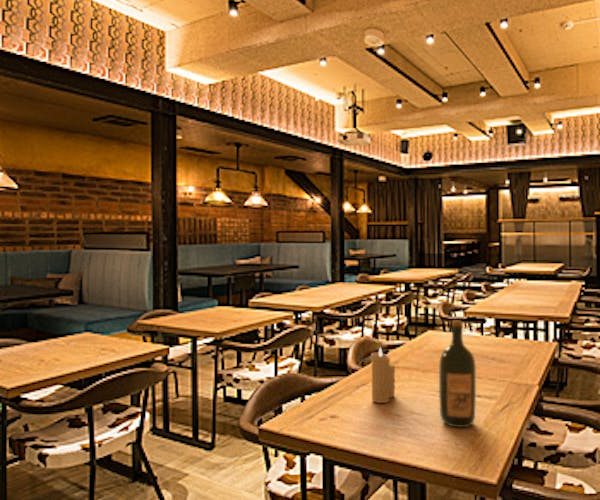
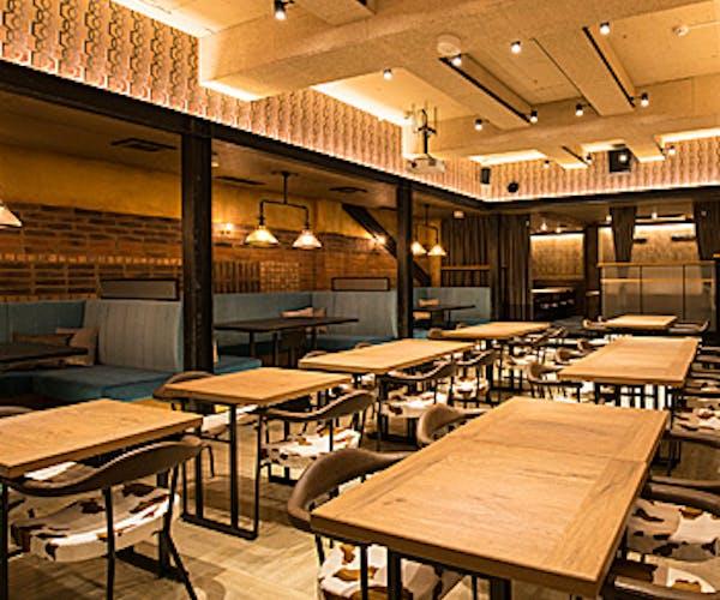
- wine bottle (457, 372)
- candle (383, 371)
